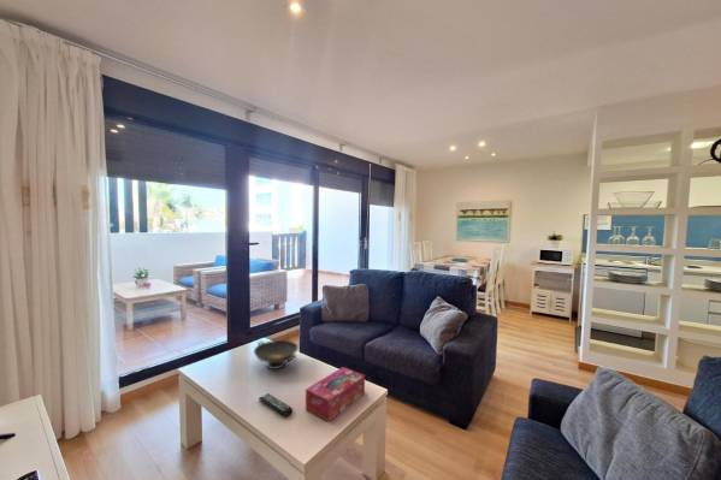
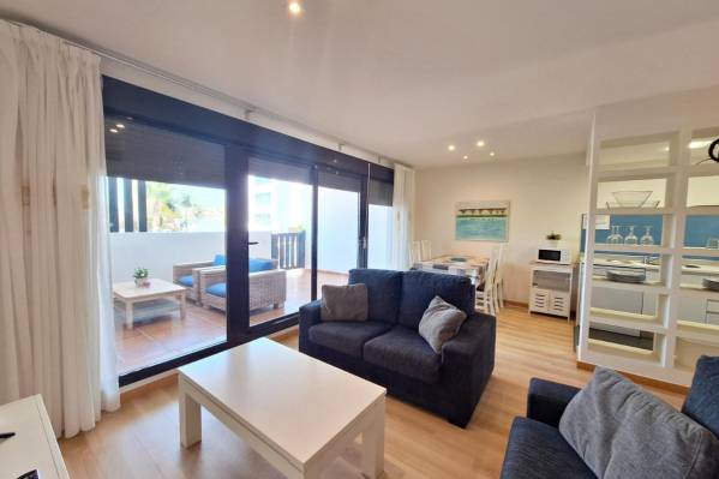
- decorative bowl (276, 356)
- remote control (274, 403)
- tissue box (336, 391)
